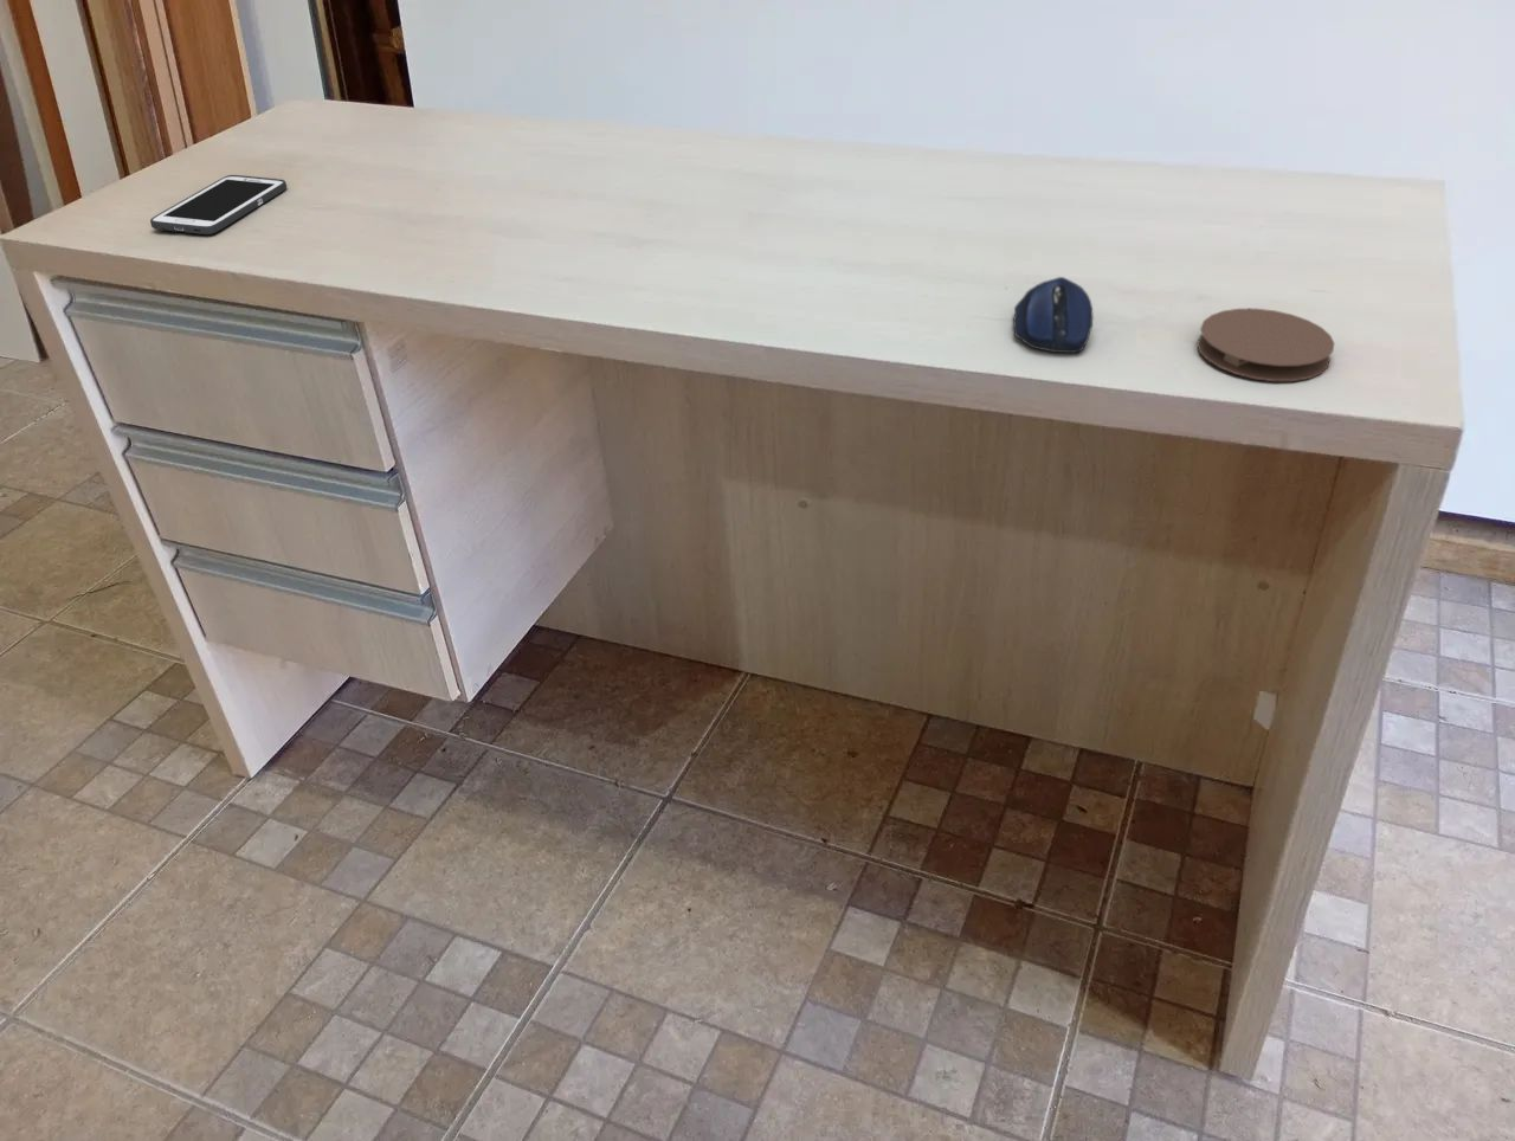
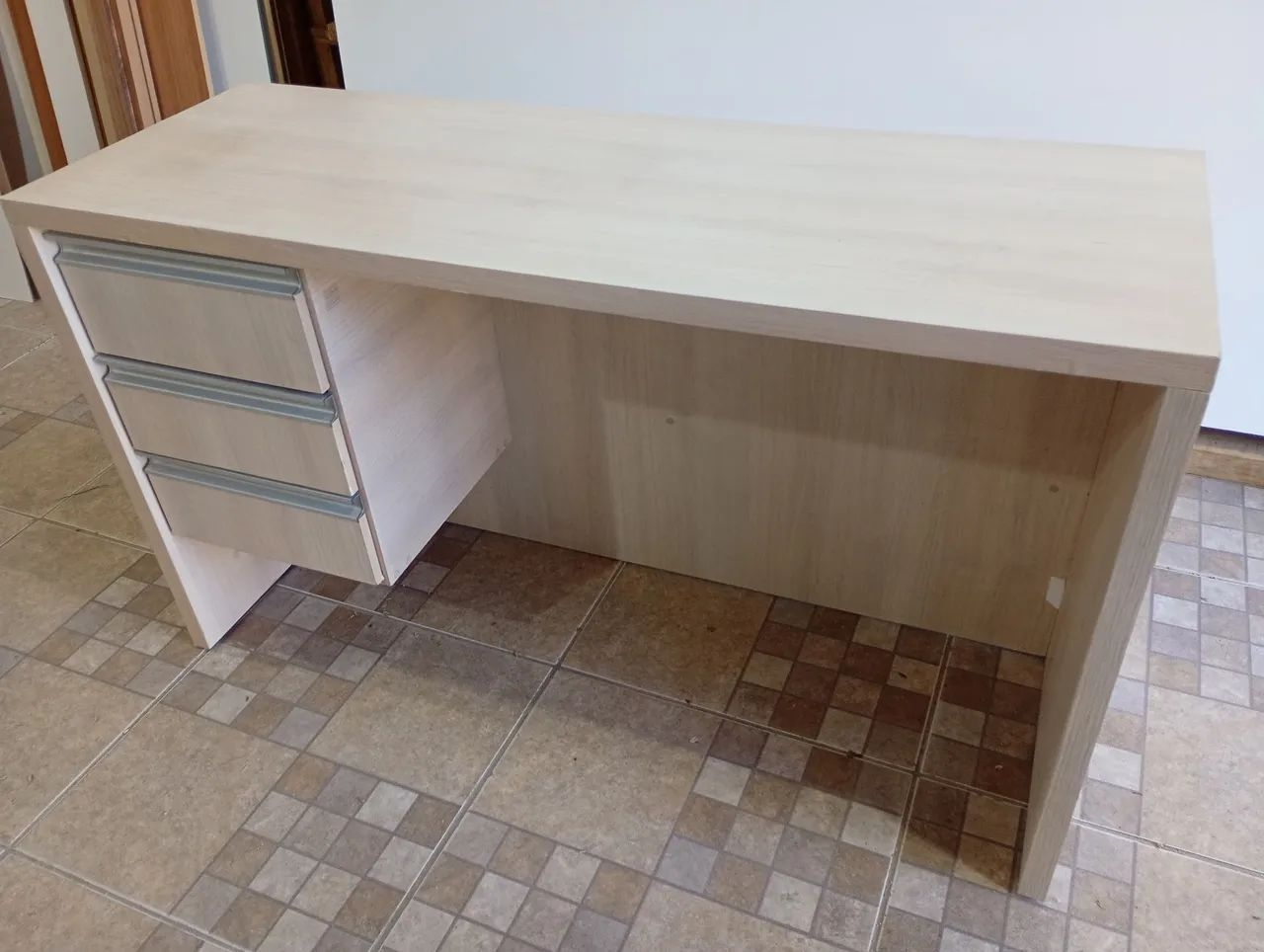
- computer mouse (1054, 306)
- coaster (1264, 343)
- cell phone (221, 204)
